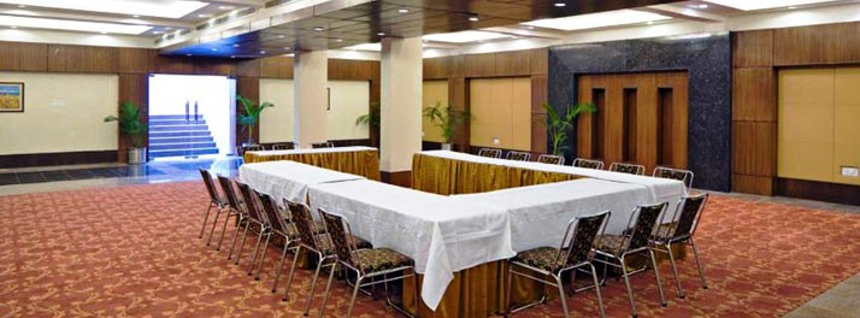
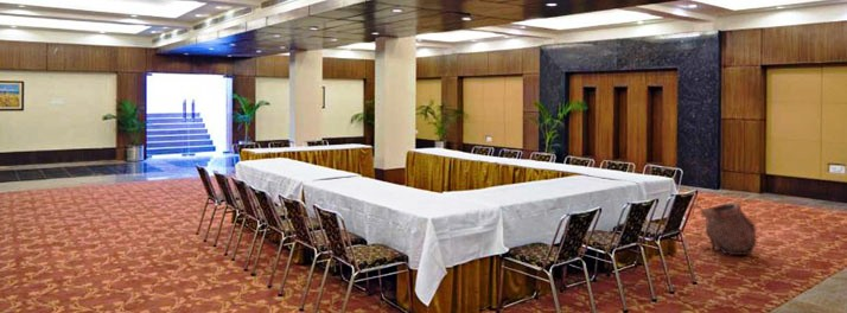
+ backpack (722, 228)
